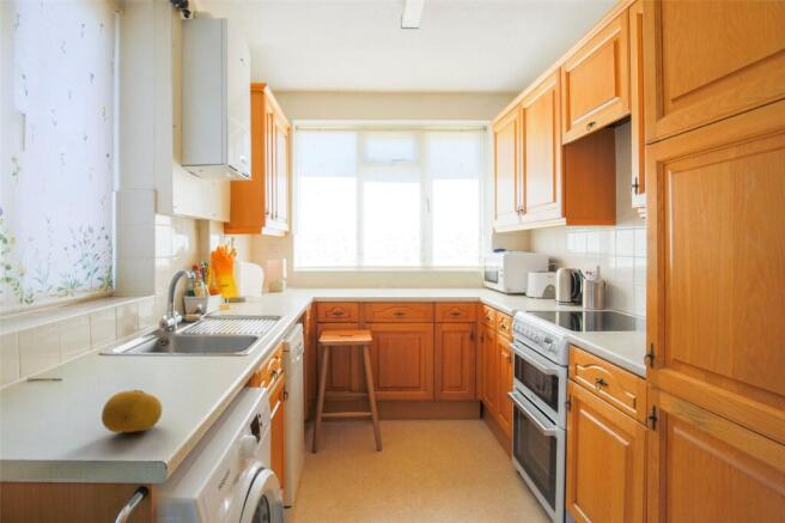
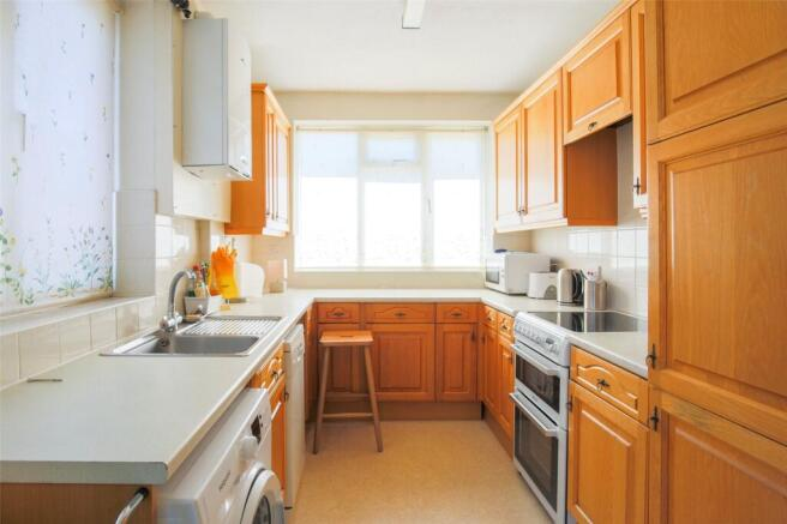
- fruit (132, 411)
